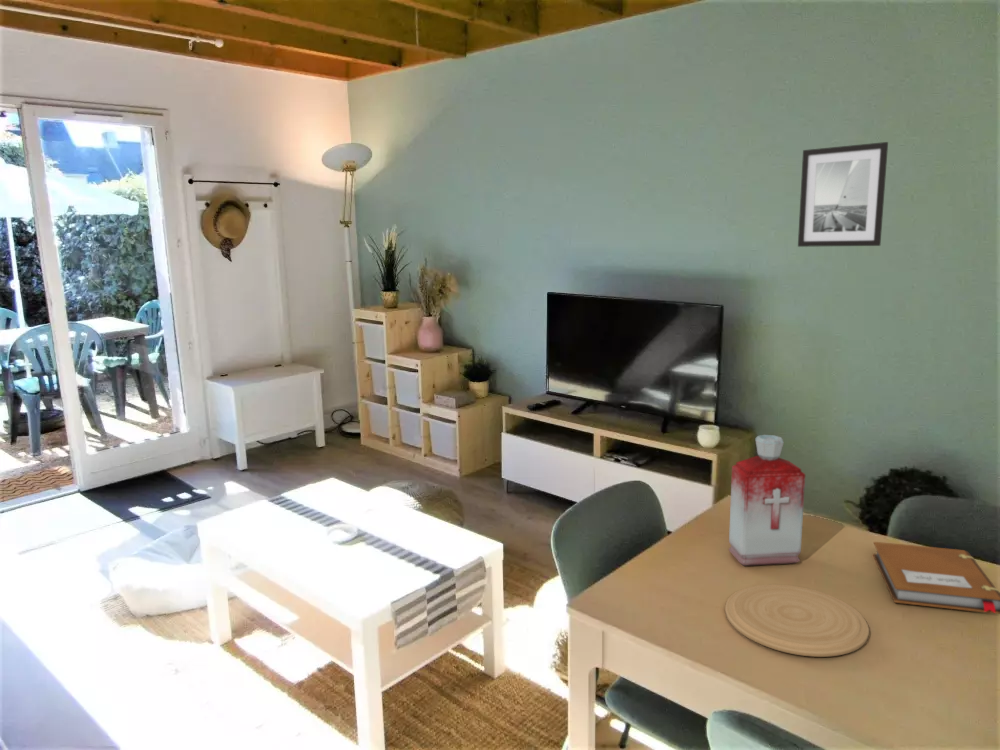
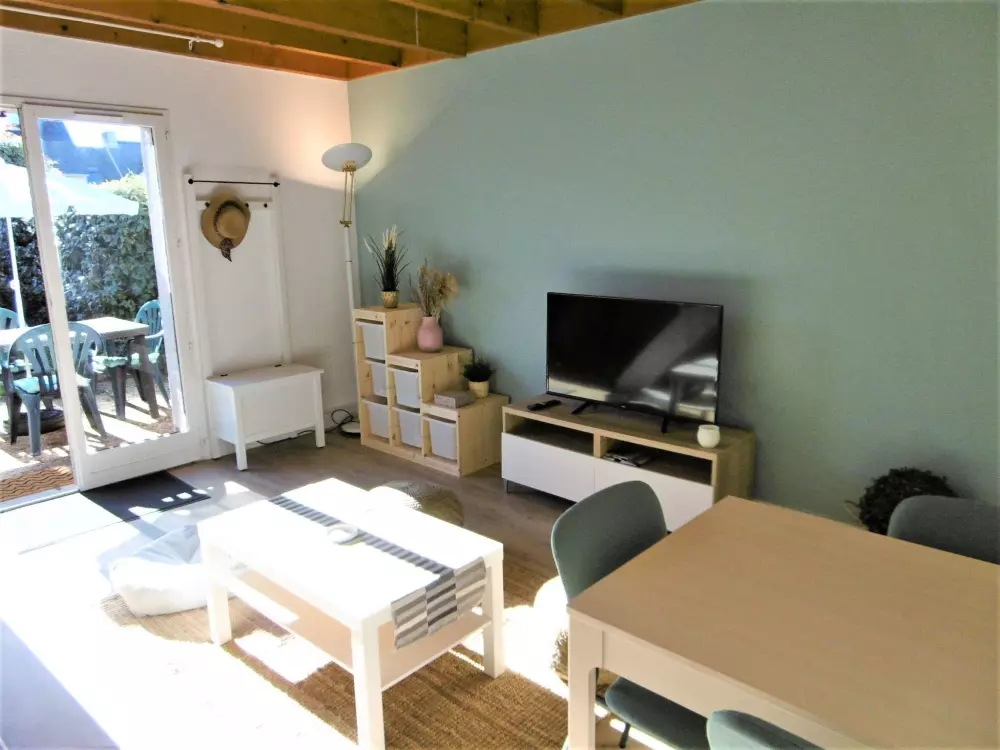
- notebook (935, 576)
- plate (794, 616)
- bottle (766, 499)
- wall art (840, 196)
